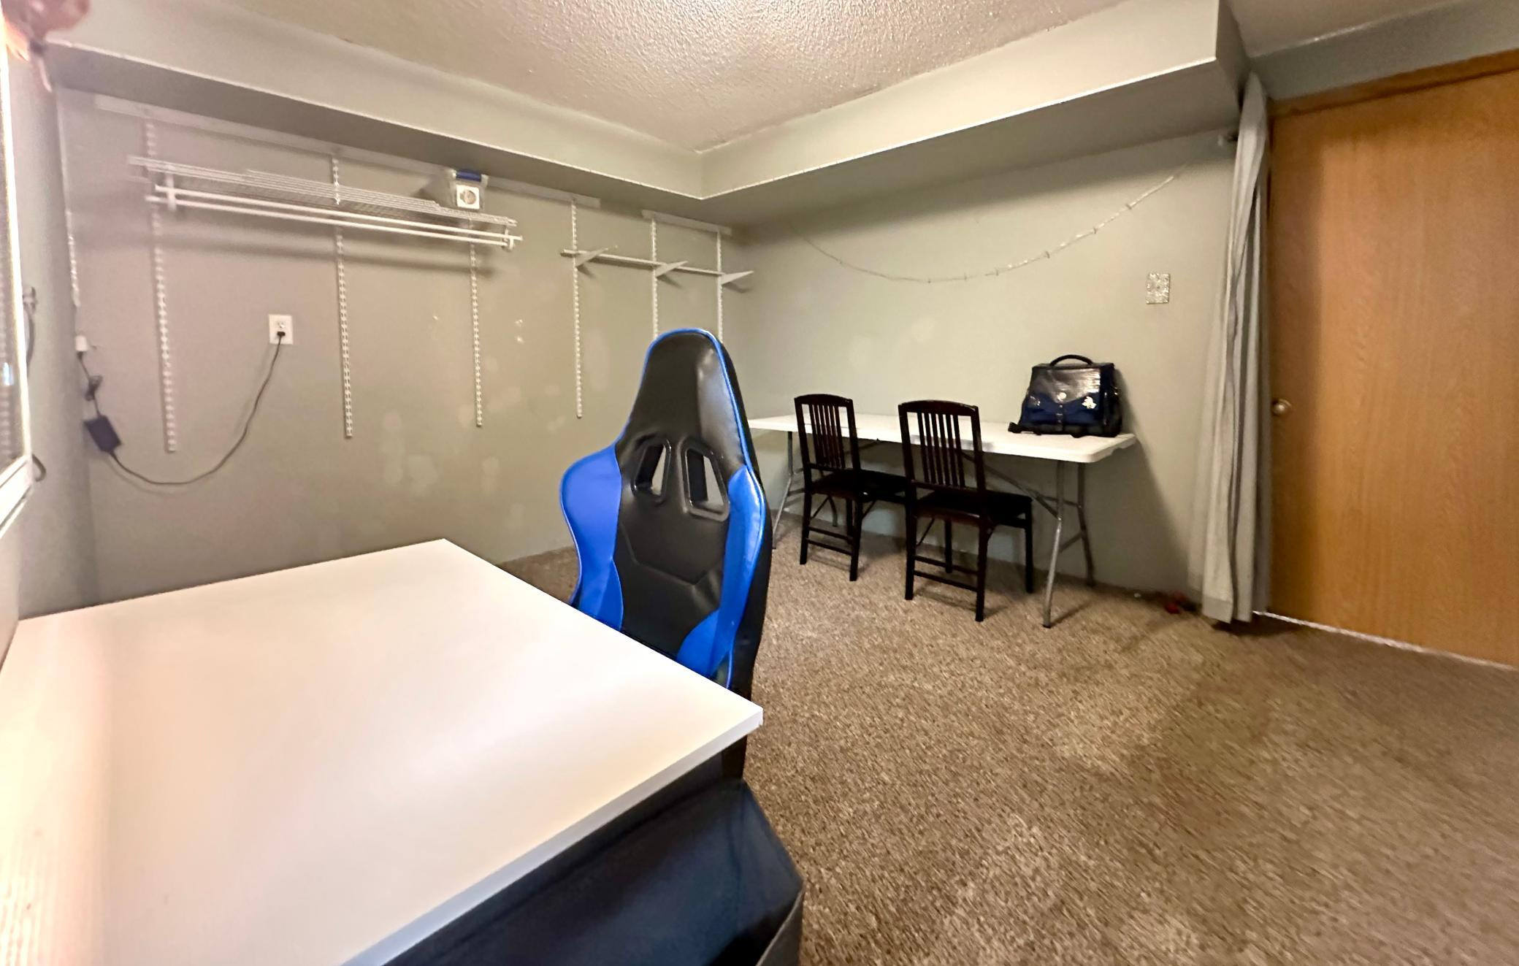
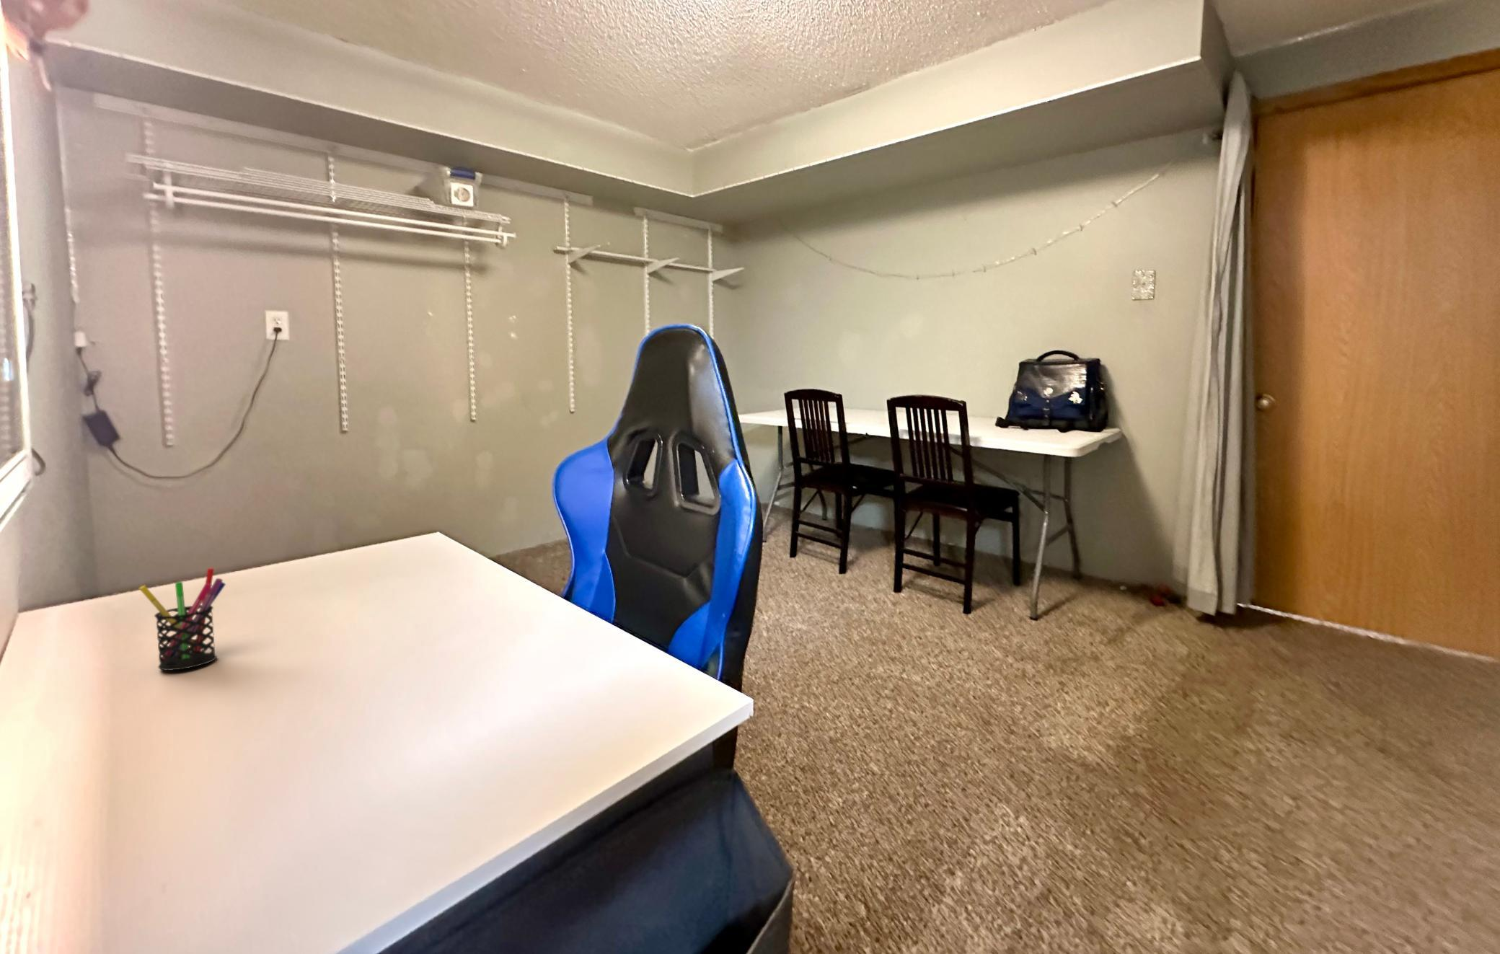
+ pen holder (187, 616)
